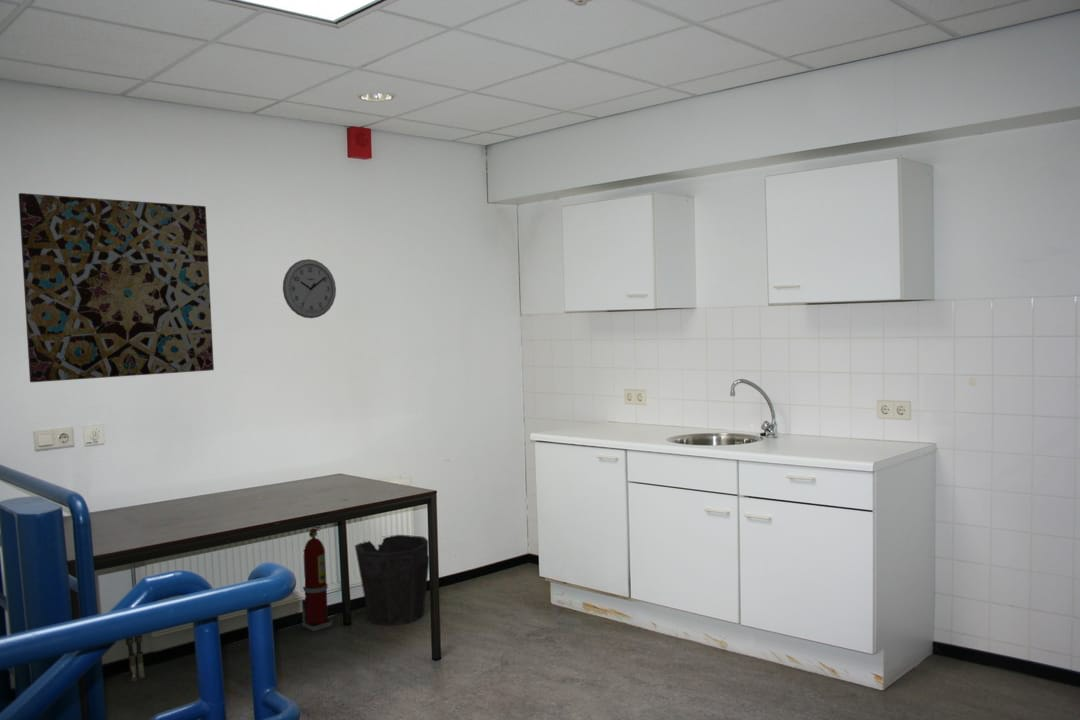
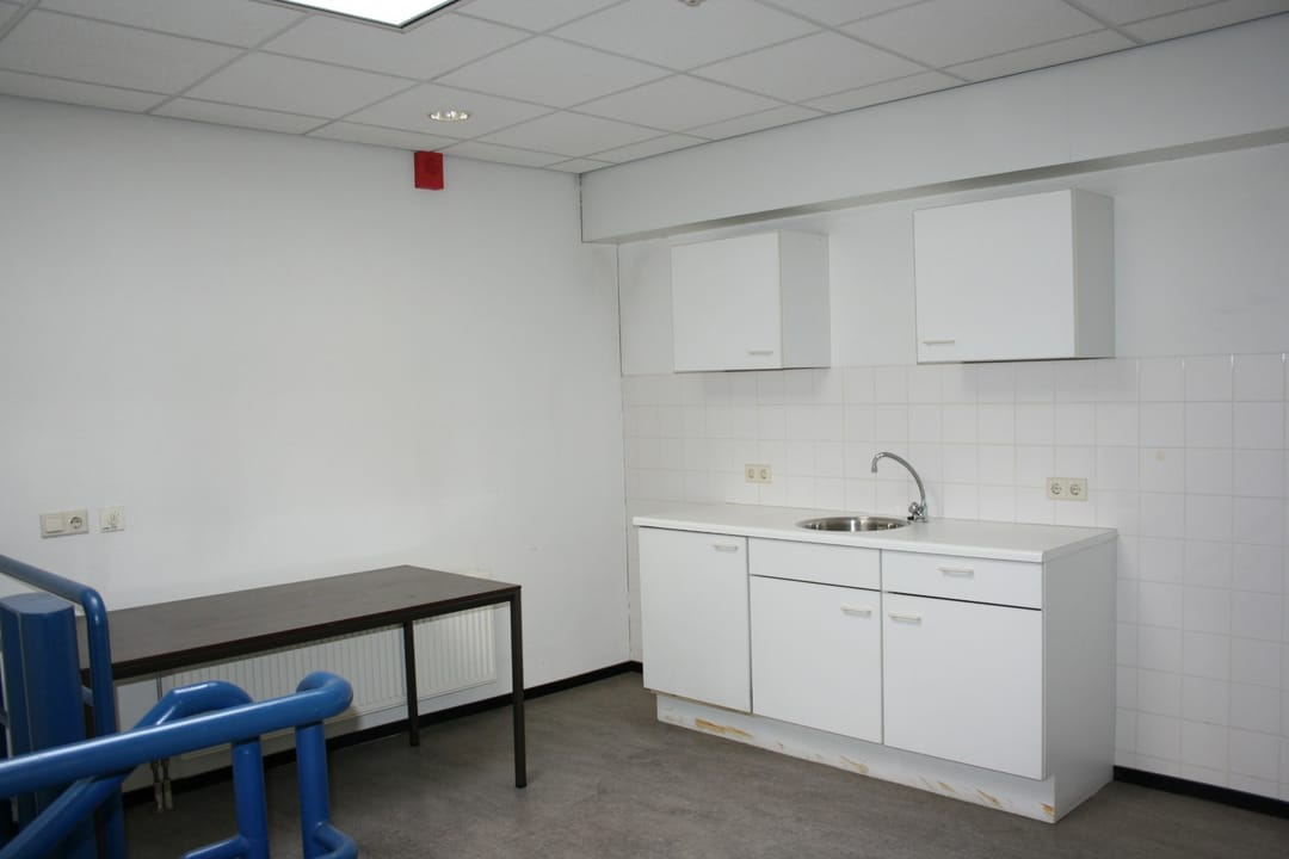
- wall art (123, 288)
- wall clock (310, 288)
- waste bin (394, 580)
- fire extinguisher (315, 577)
